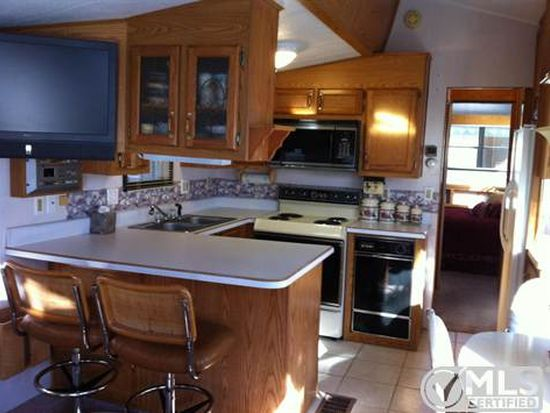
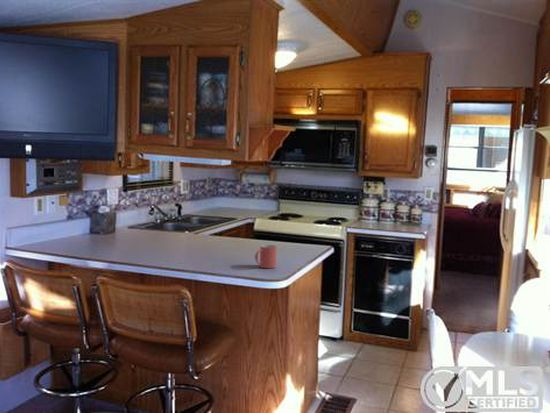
+ mug (264, 256)
